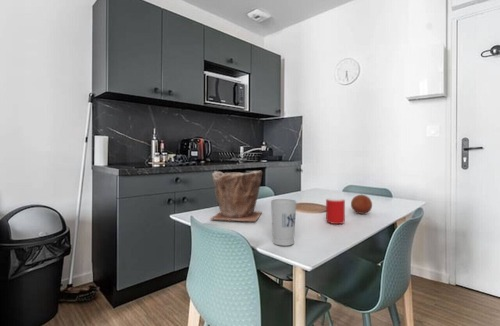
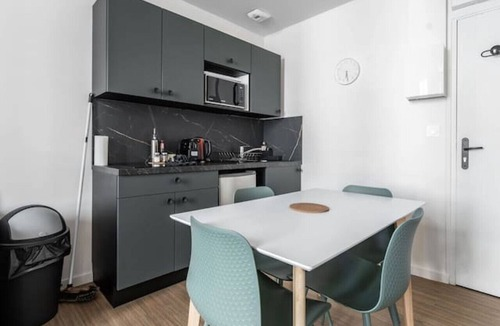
- fruit (361, 203)
- cup (283, 221)
- cup (337, 210)
- plant pot (237, 193)
